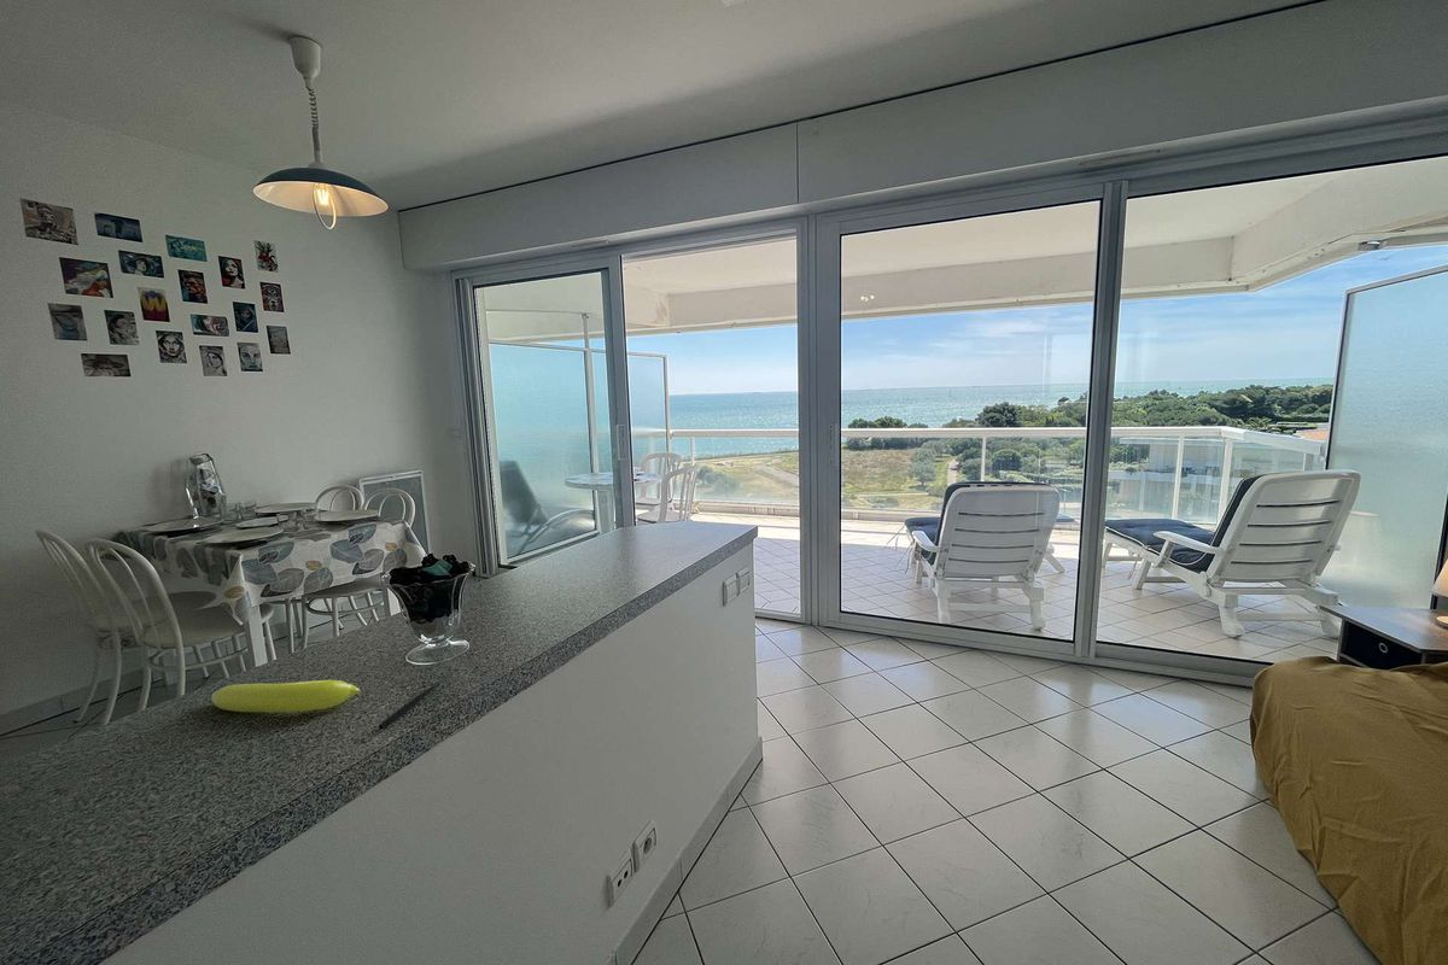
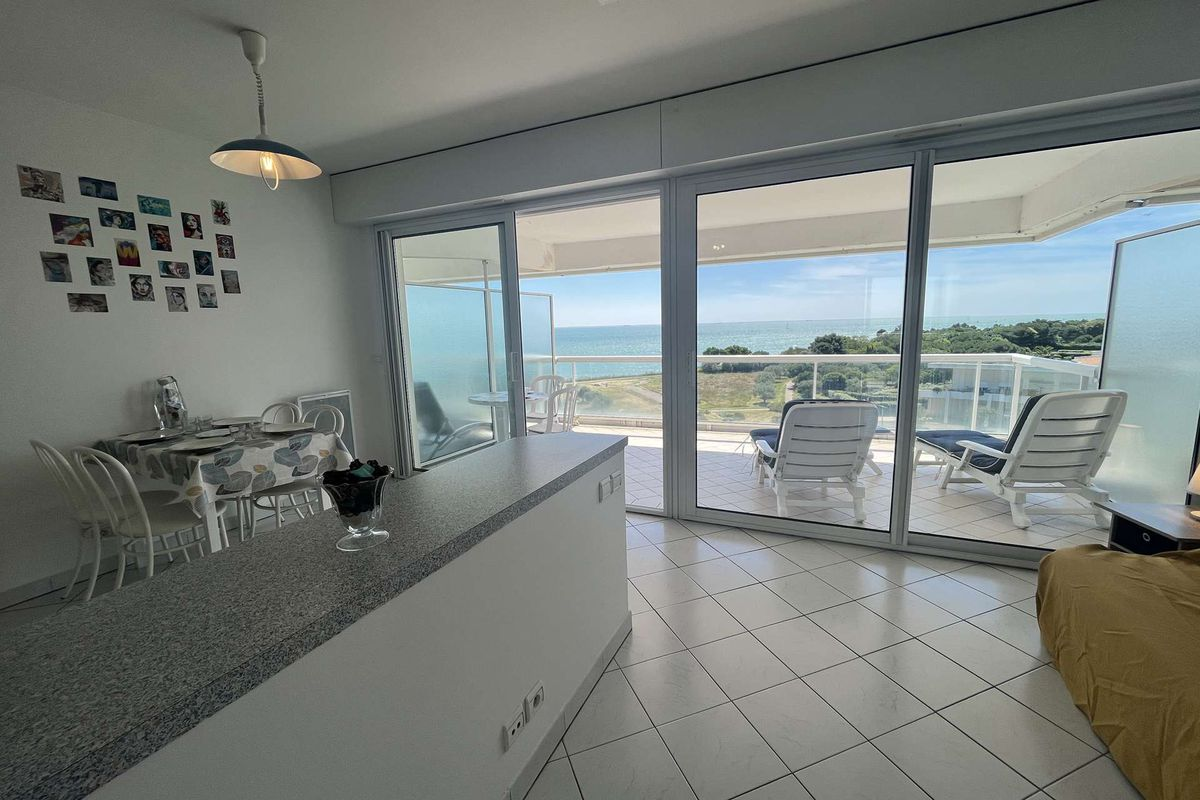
- banana (280, 690)
- pen (411, 702)
